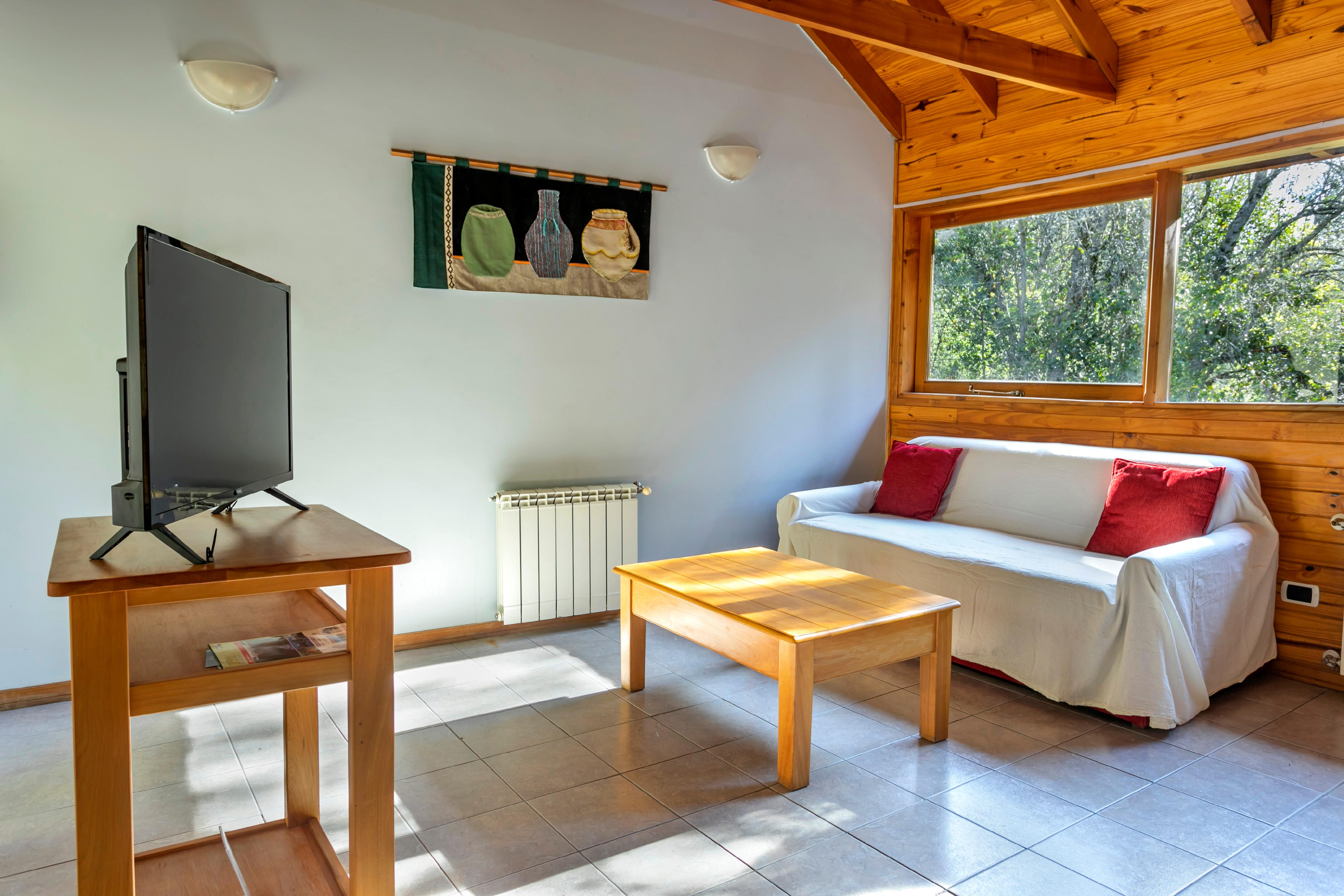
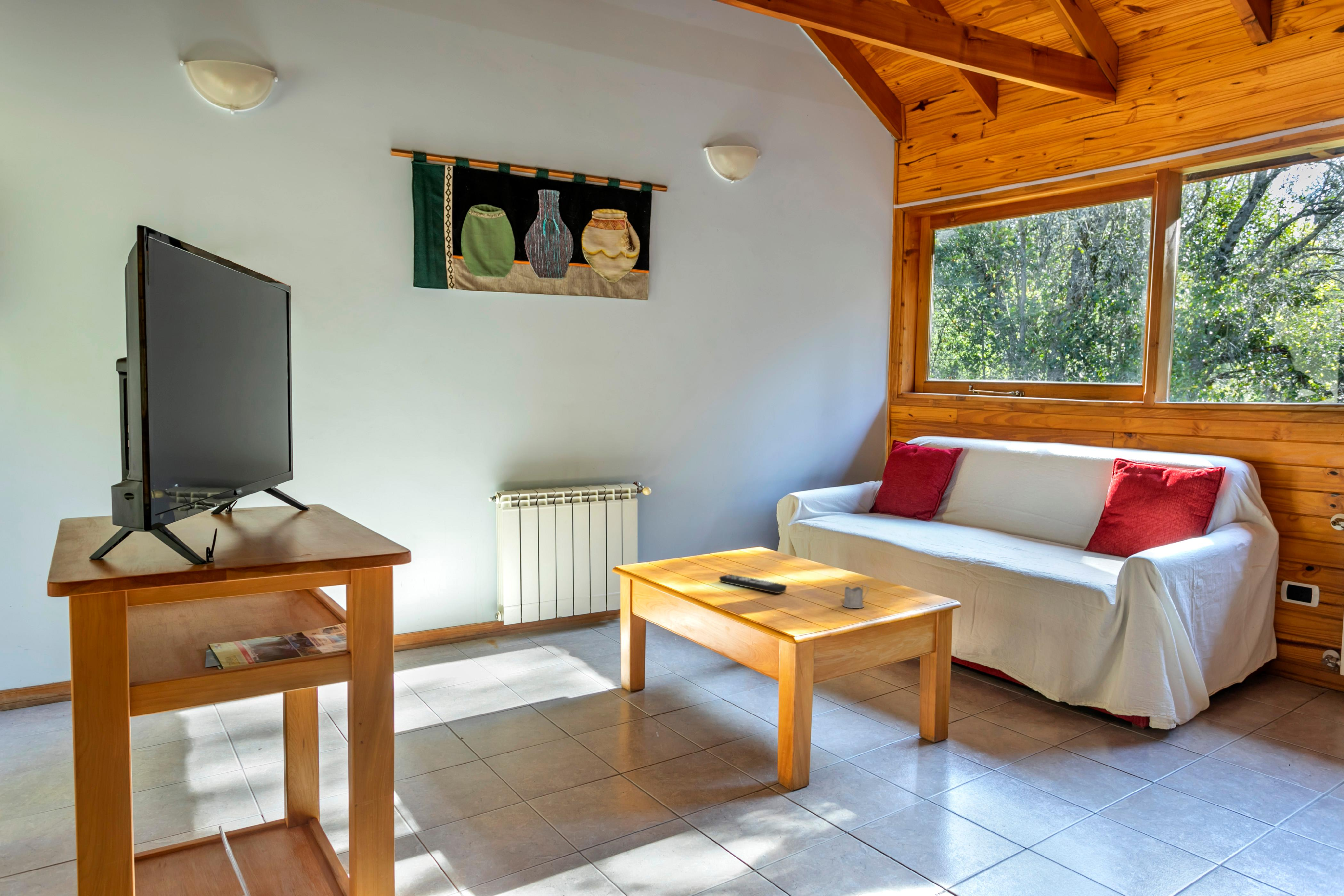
+ tea glass holder (855, 592)
+ remote control (752, 583)
